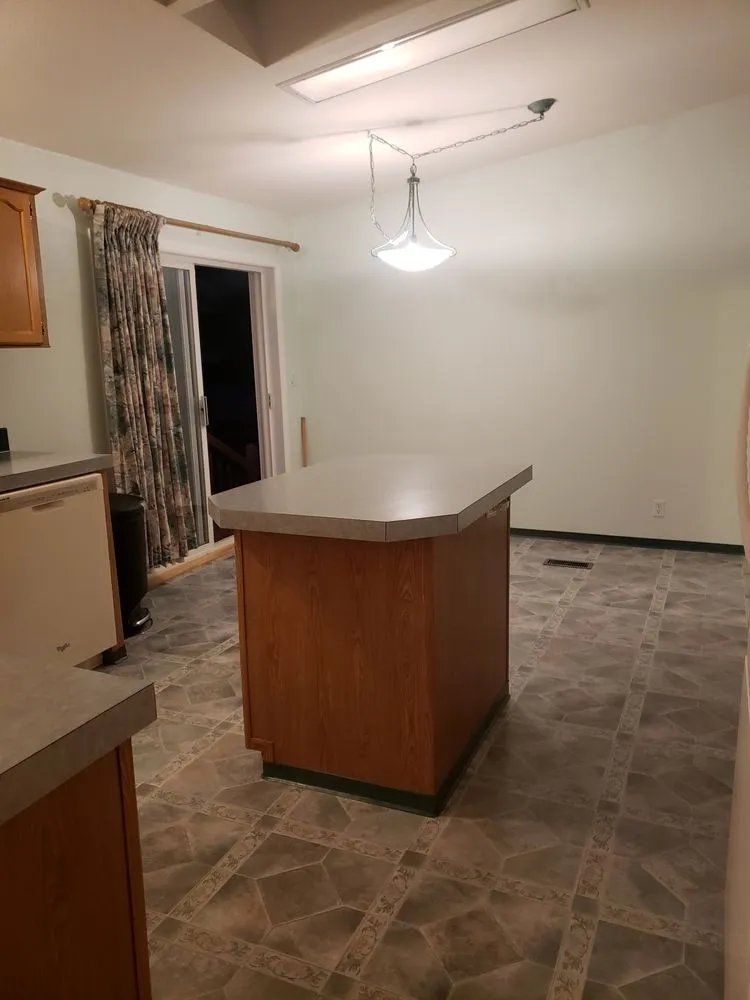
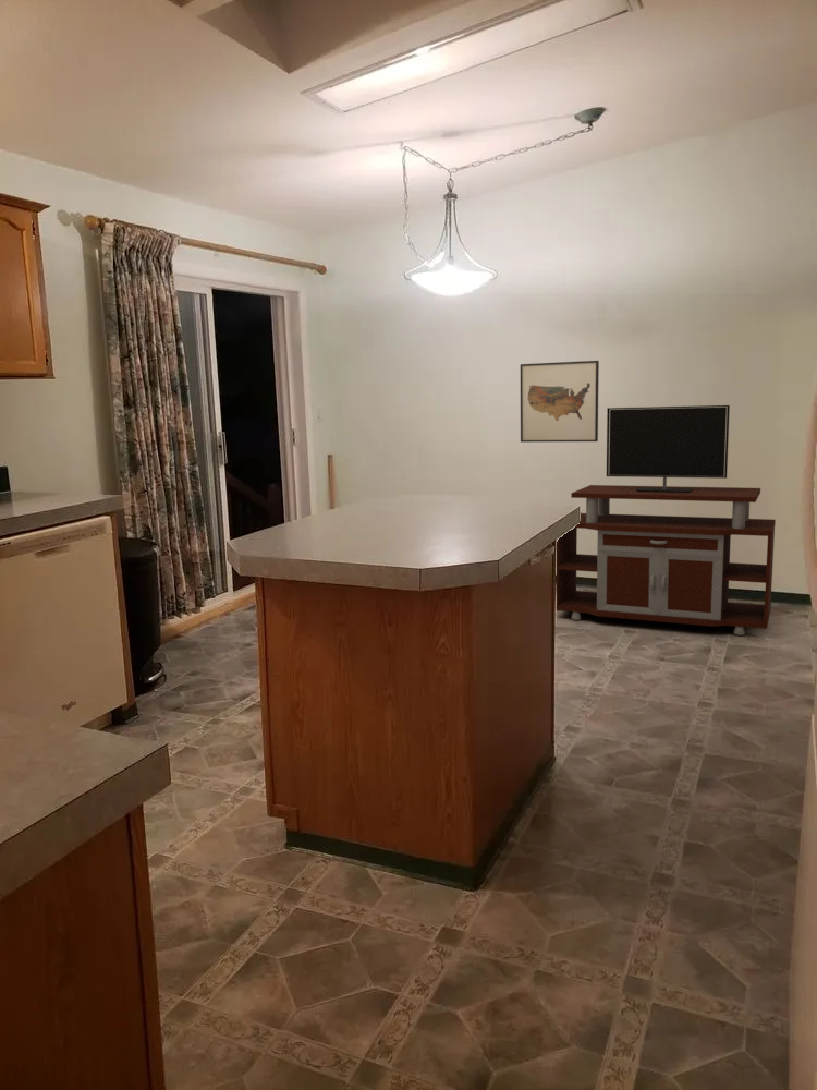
+ wall art (558, 402)
+ tv stand (662, 516)
